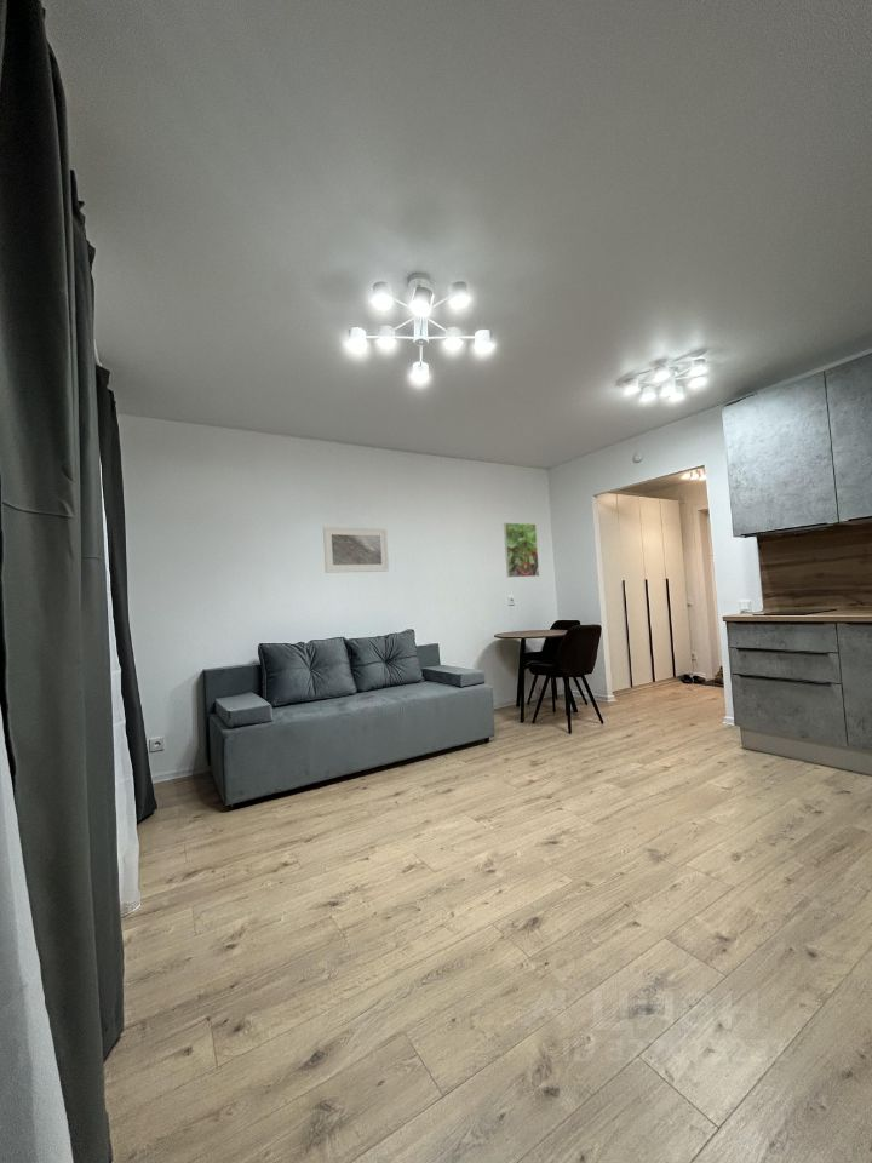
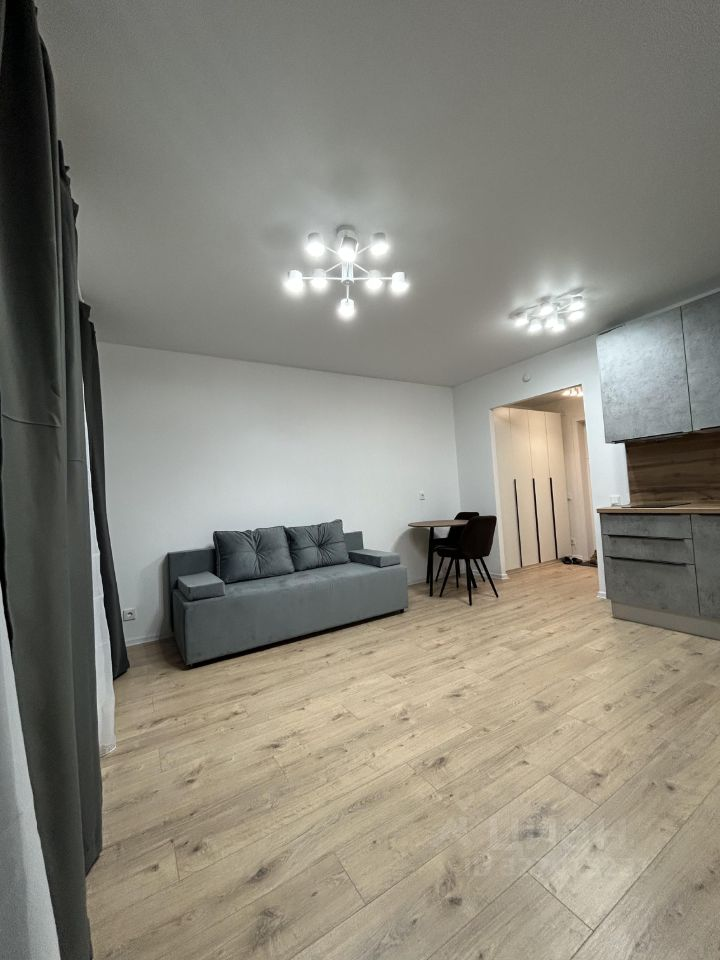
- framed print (521, 550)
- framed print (356, 549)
